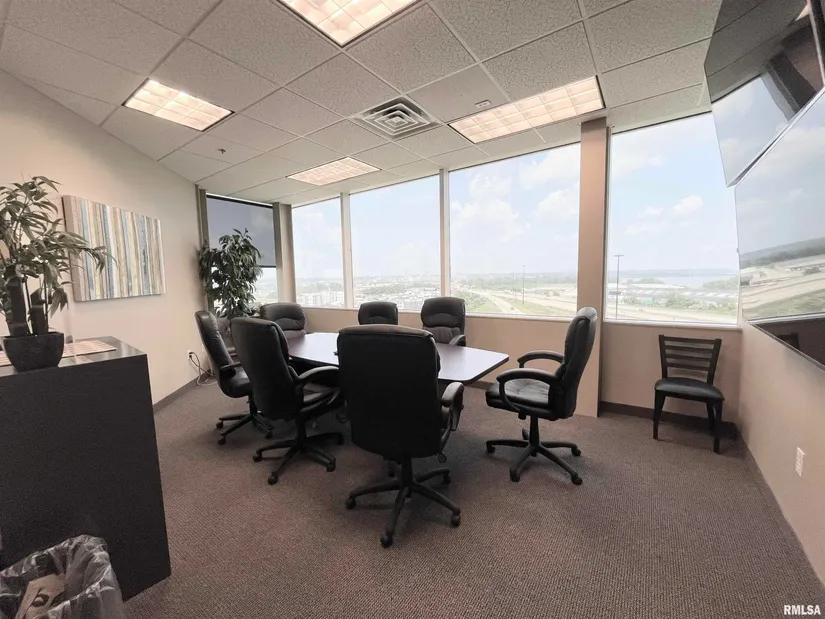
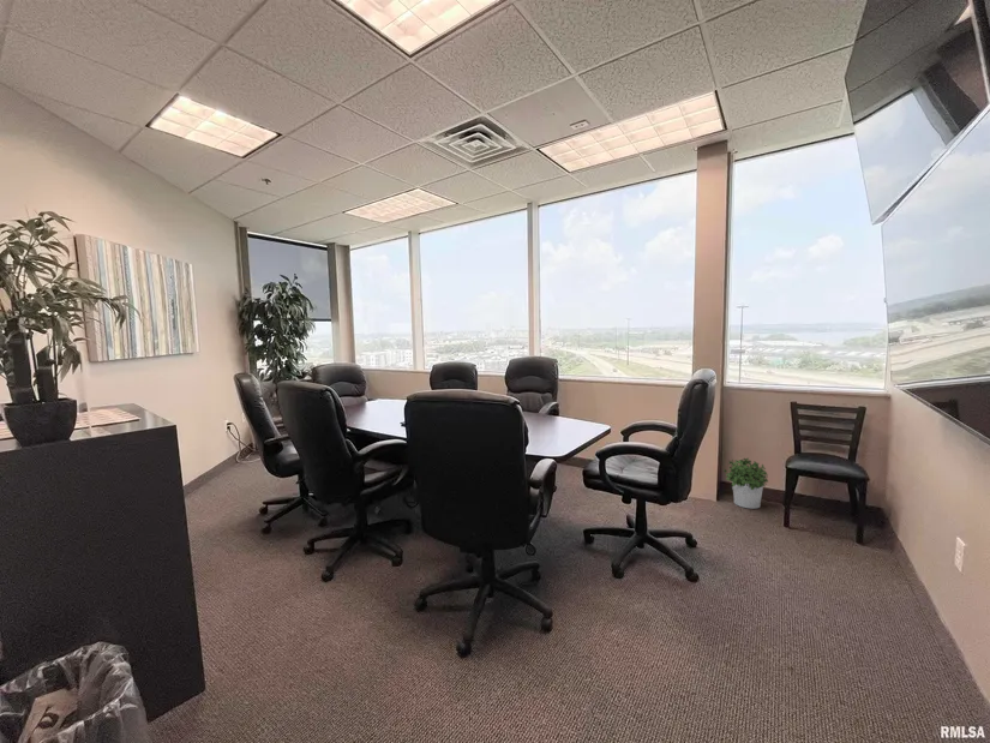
+ potted plant (744, 481)
